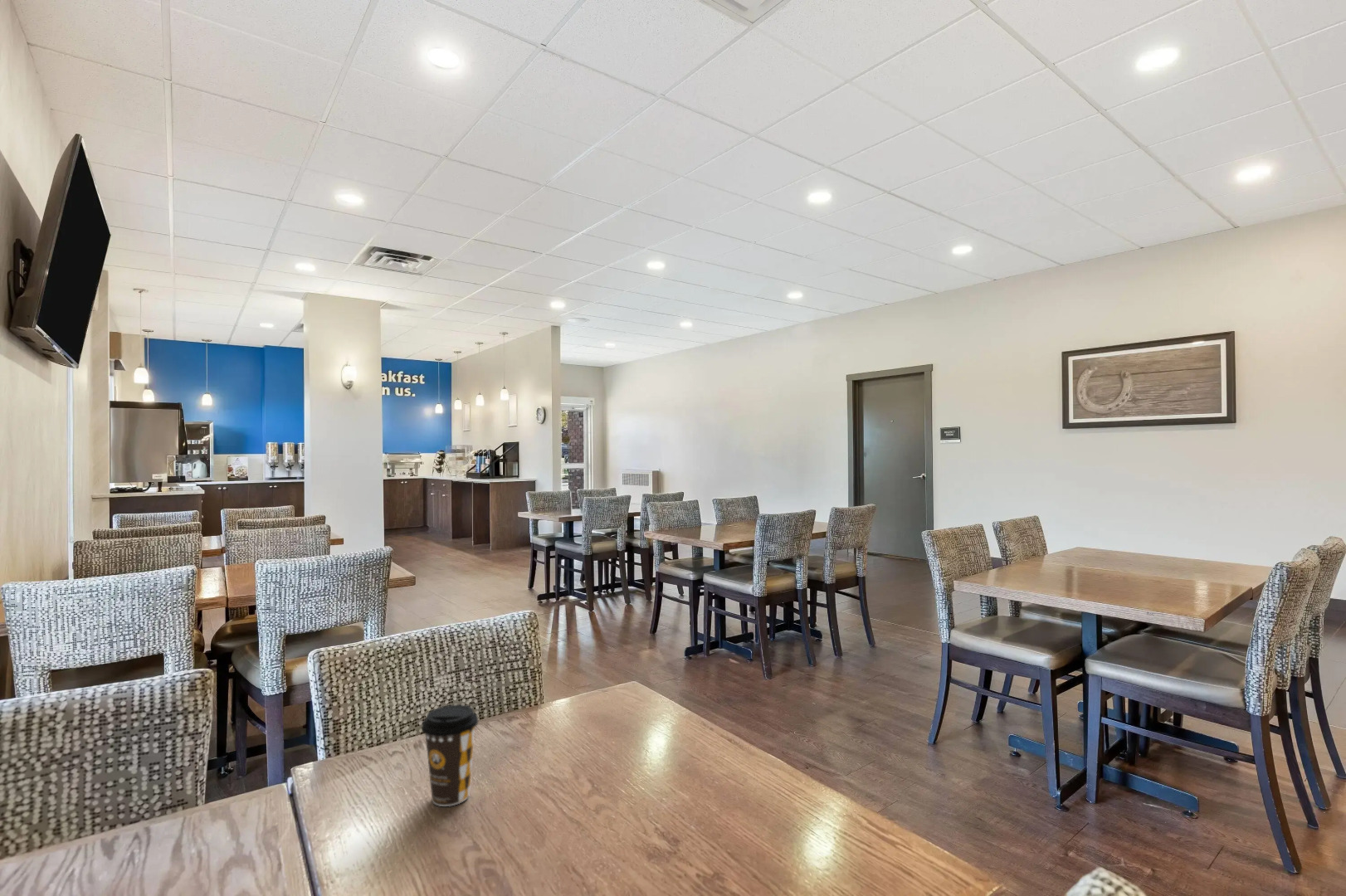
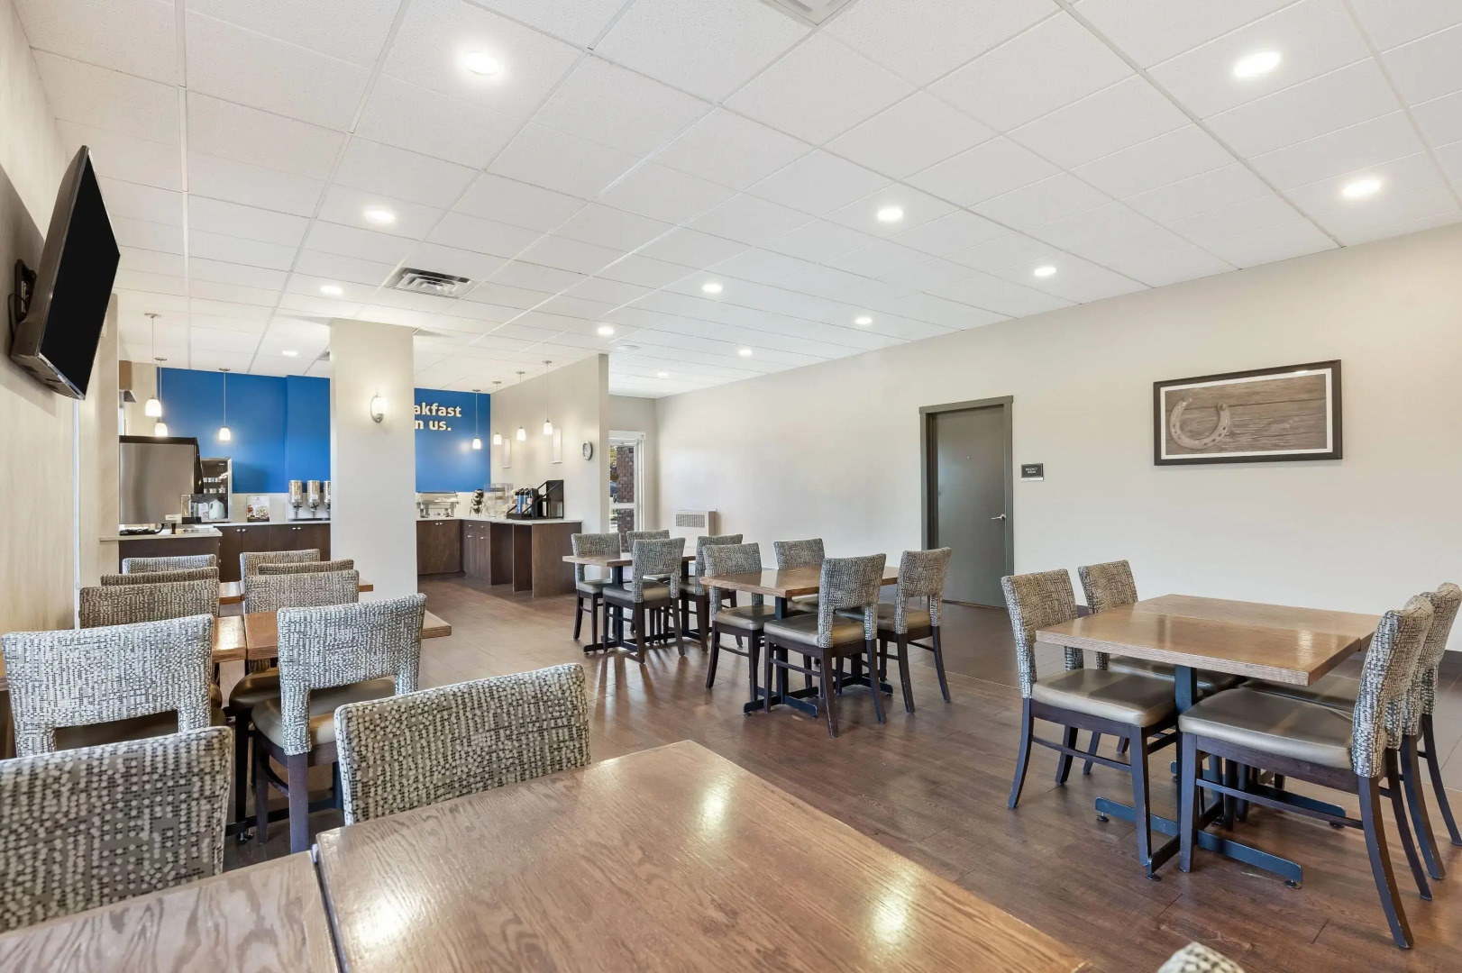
- coffee cup (450, 754)
